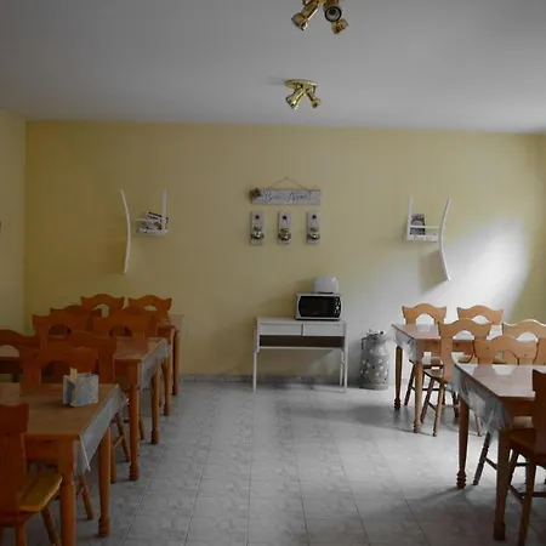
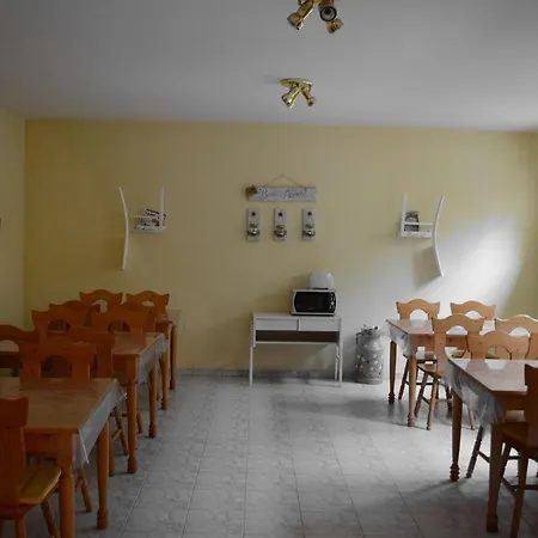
- napkin holder (80, 385)
